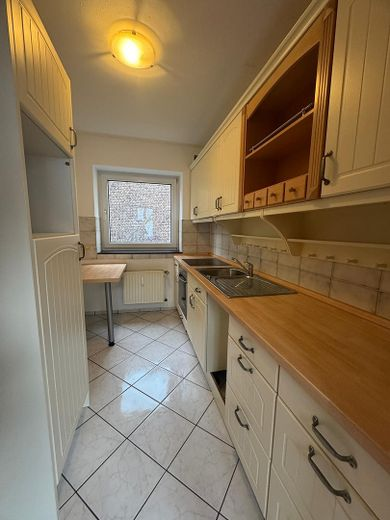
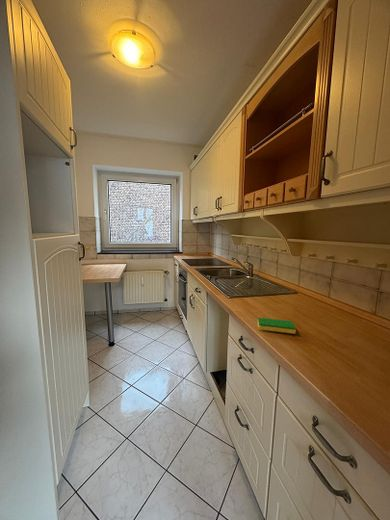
+ dish sponge (275, 325)
